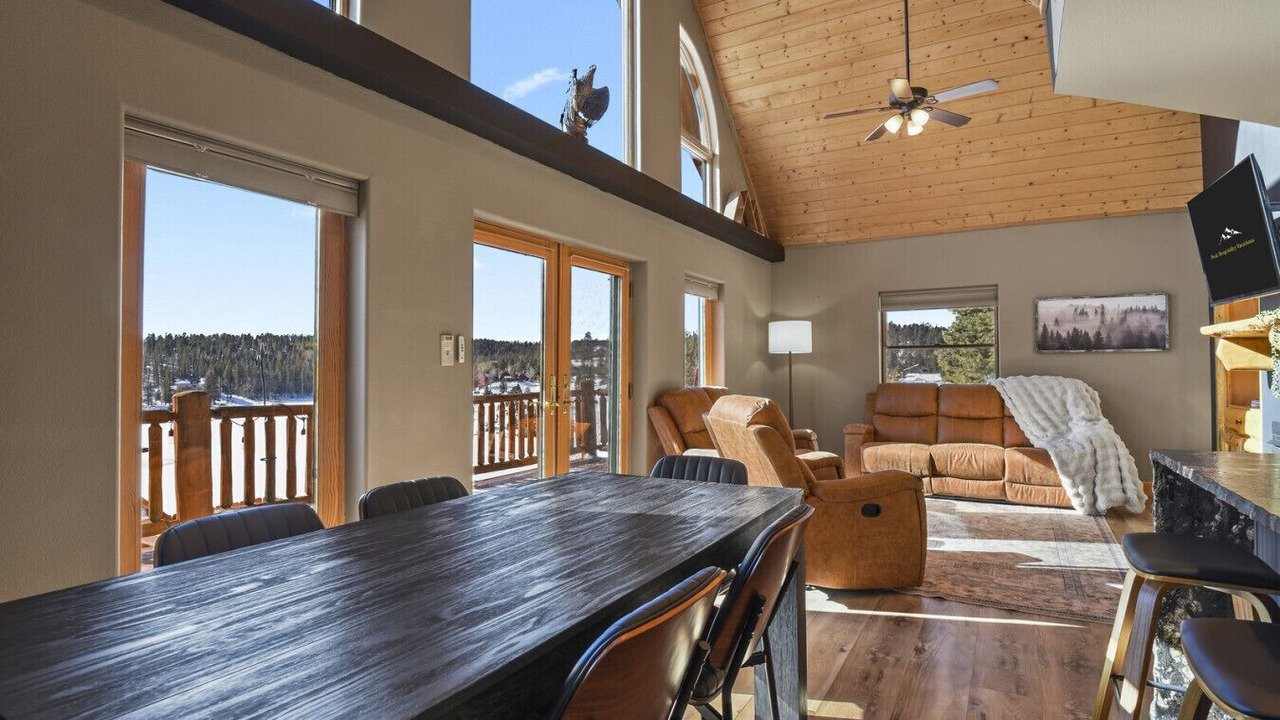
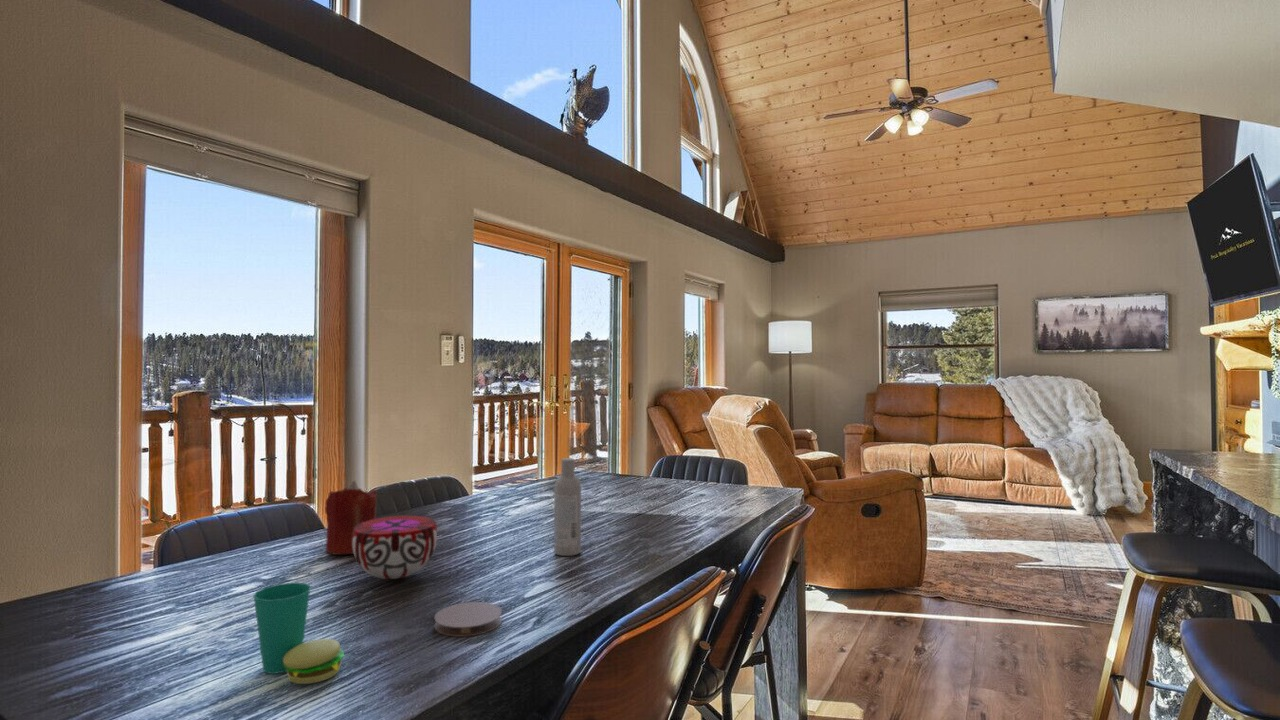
+ candle (351, 514)
+ decorative bowl (395, 550)
+ cup (298, 632)
+ bottle (567, 505)
+ coaster (468, 618)
